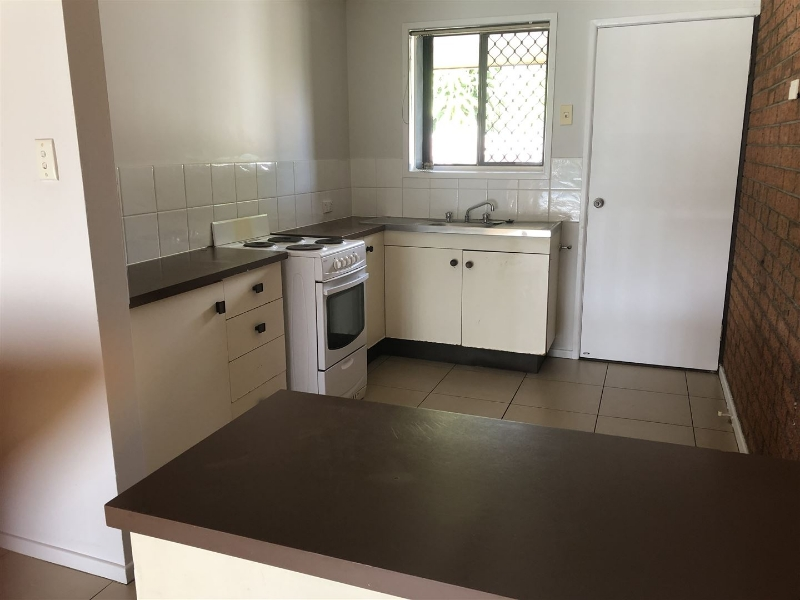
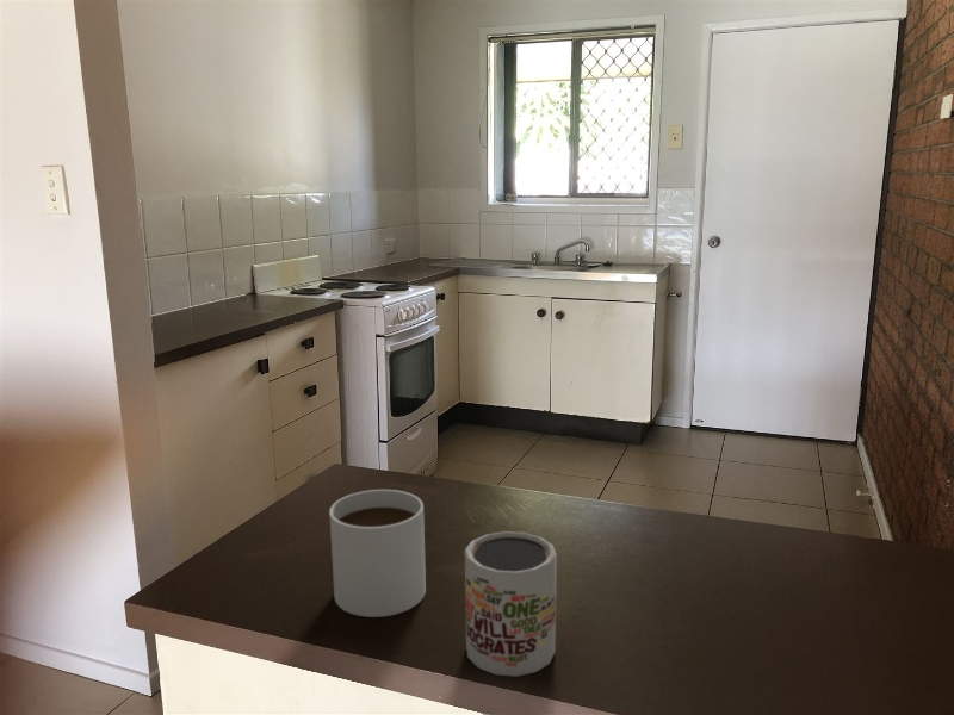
+ mug (389, 541)
+ mug (515, 591)
